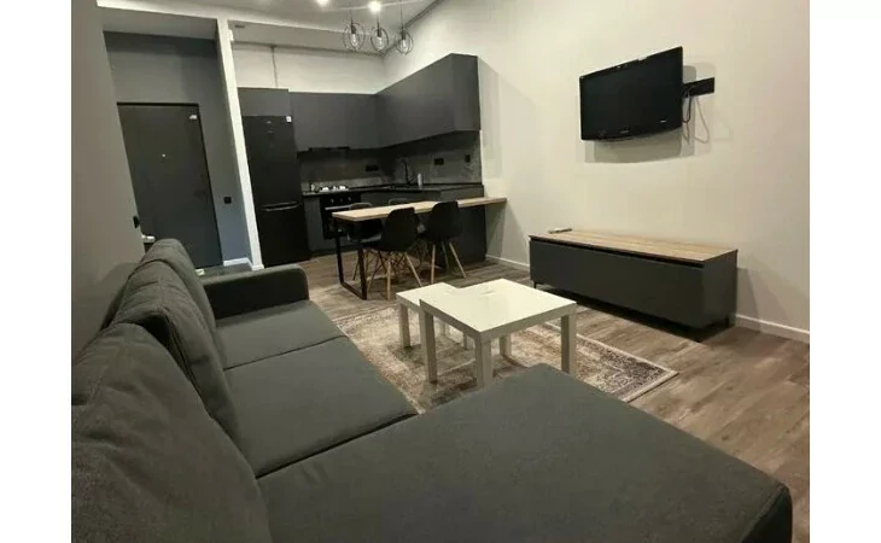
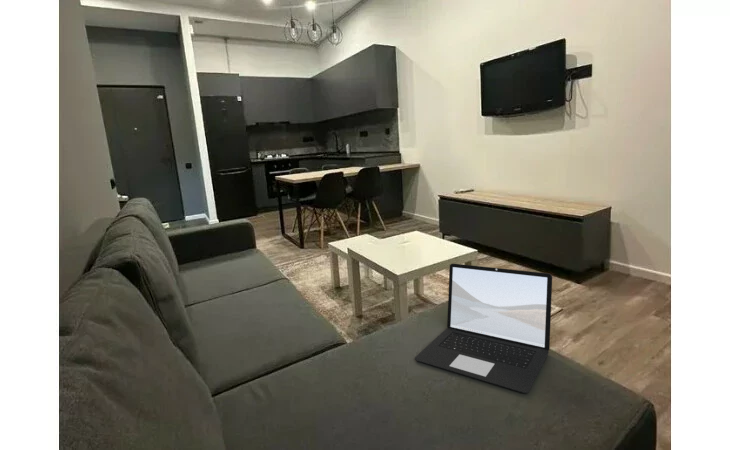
+ laptop (482, 317)
